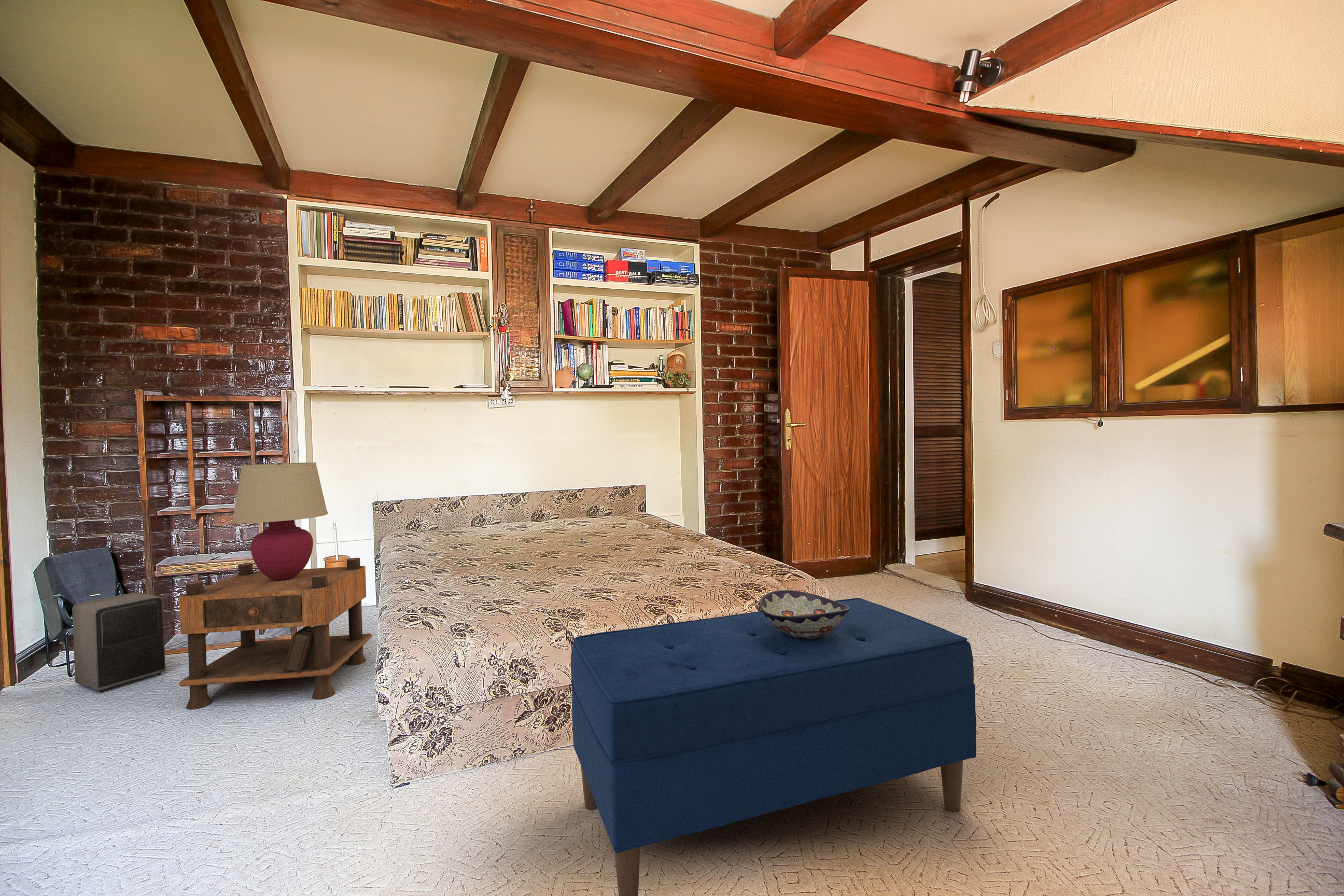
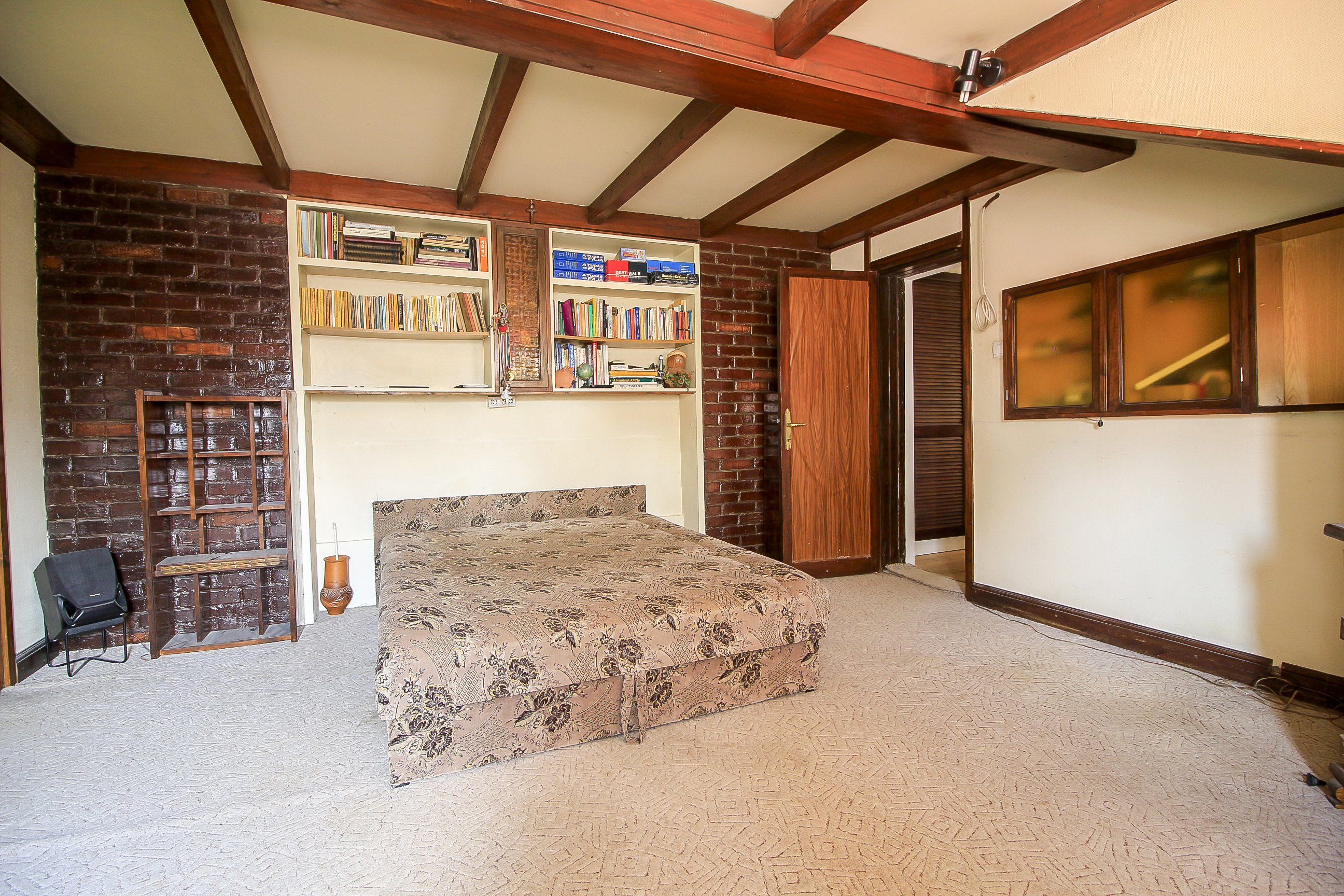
- speaker (119, 639)
- bench (767, 722)
- nightstand (283, 625)
- decorative bowl (805, 617)
- table lamp (282, 520)
